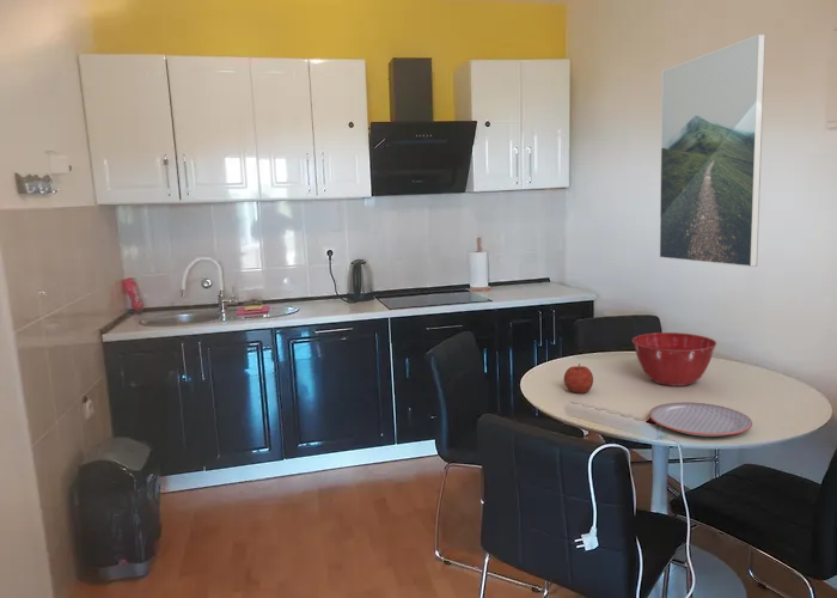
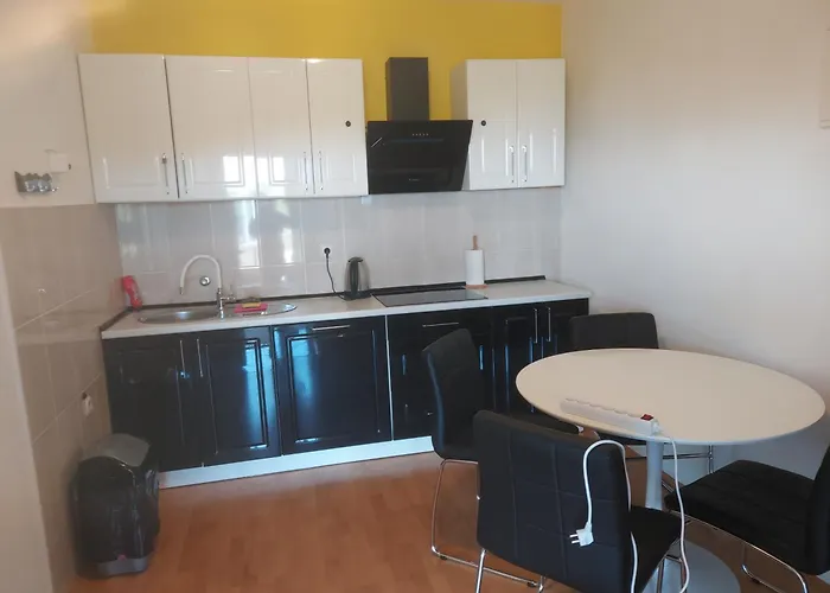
- mixing bowl (672, 360)
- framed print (705, 160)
- plate (698, 420)
- fruit (579, 377)
